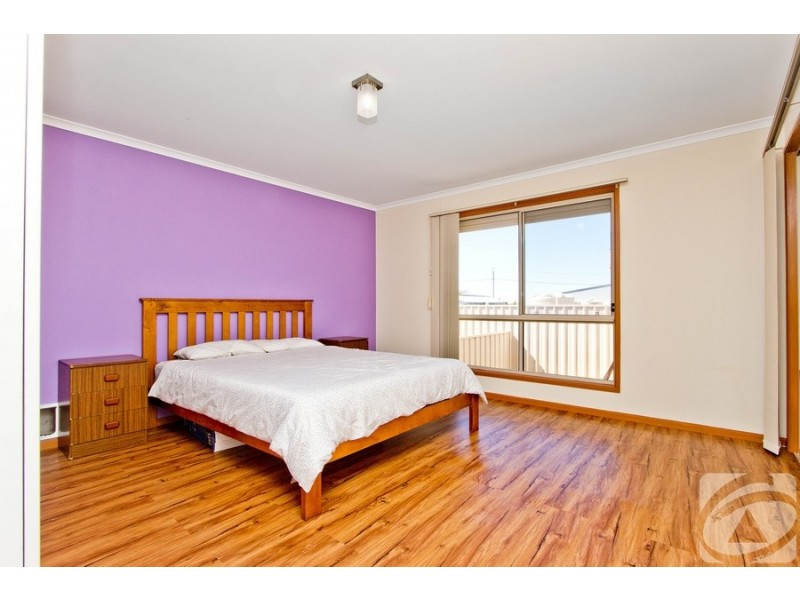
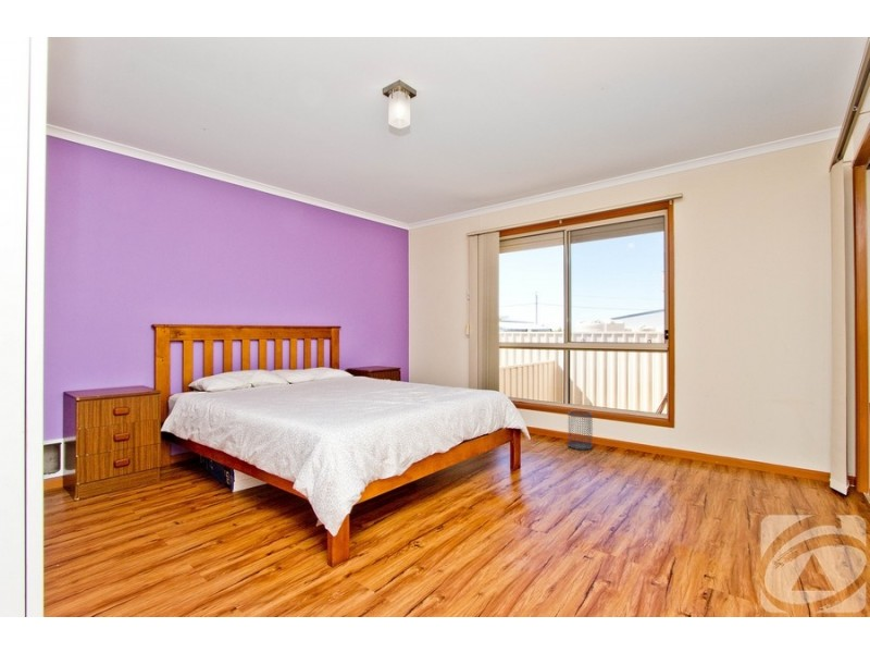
+ wastebasket (580, 429)
